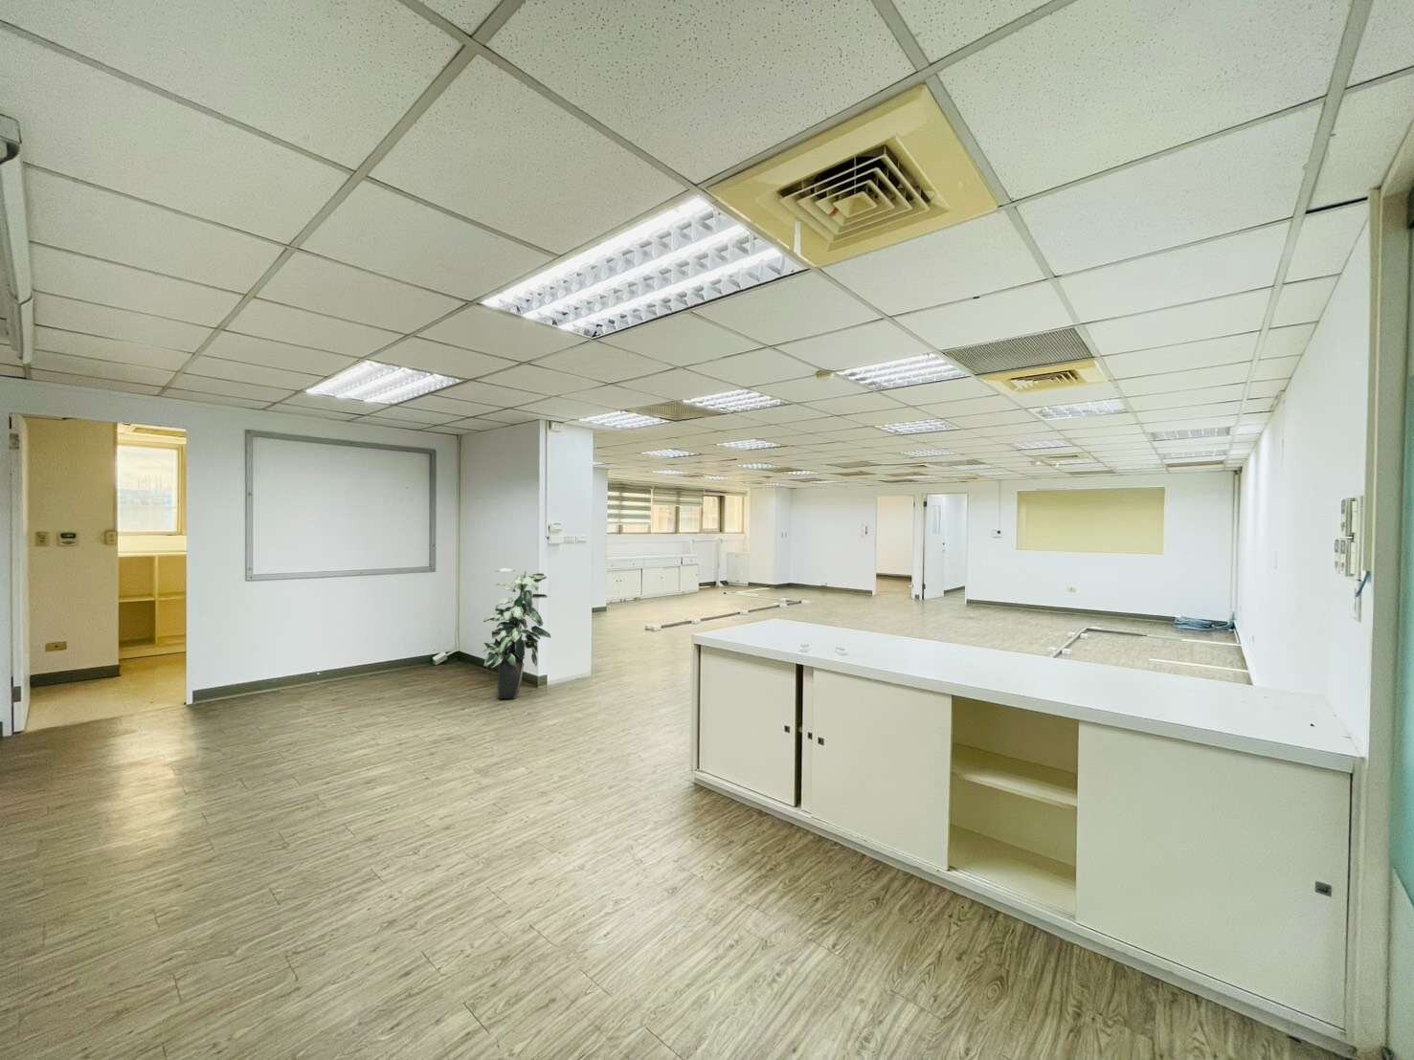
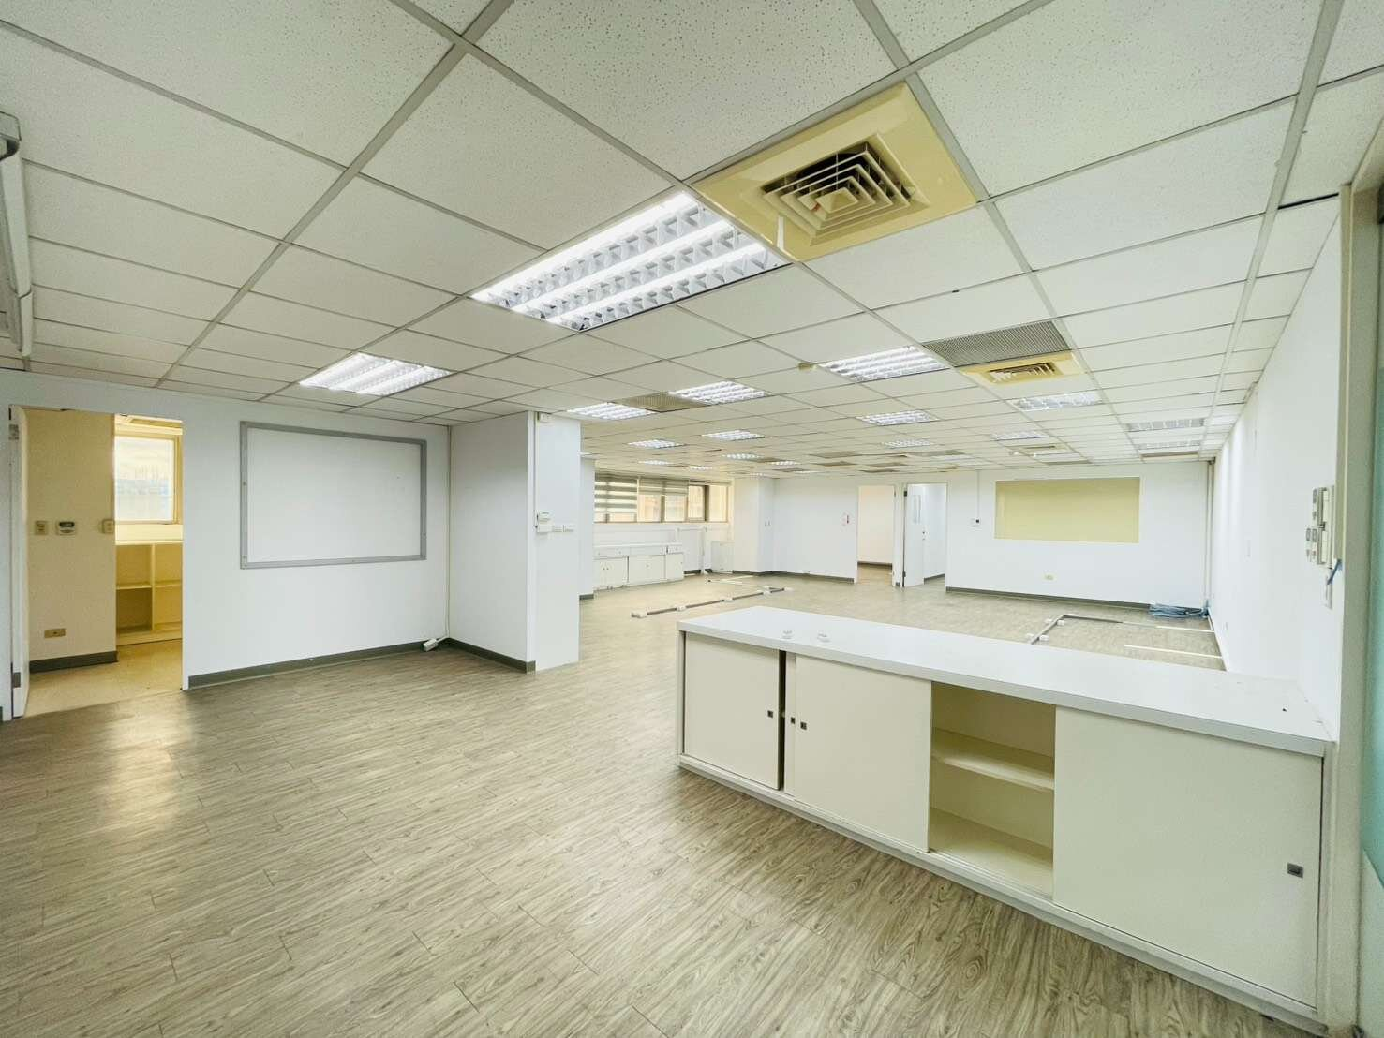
- indoor plant (514, 631)
